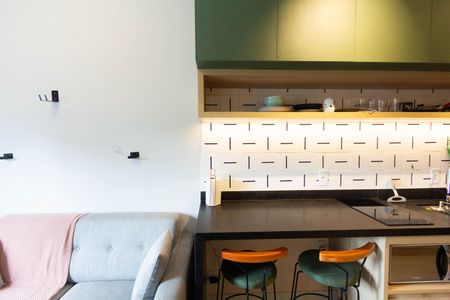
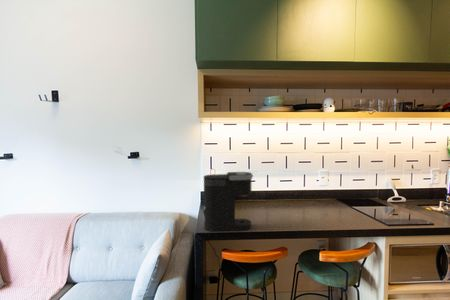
+ coffee maker (228, 200)
